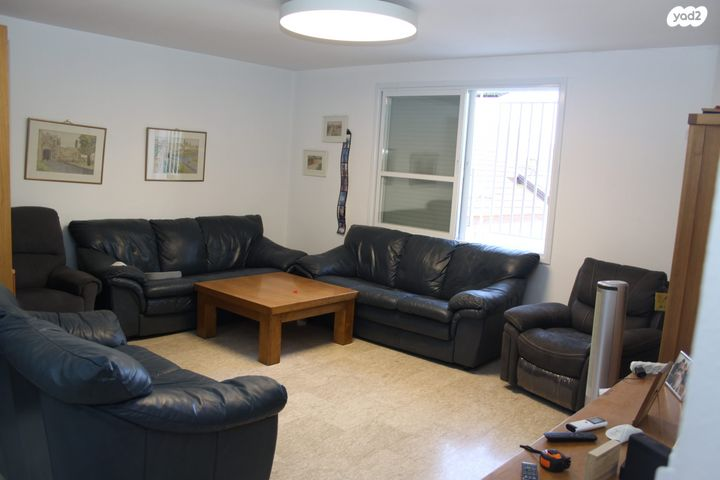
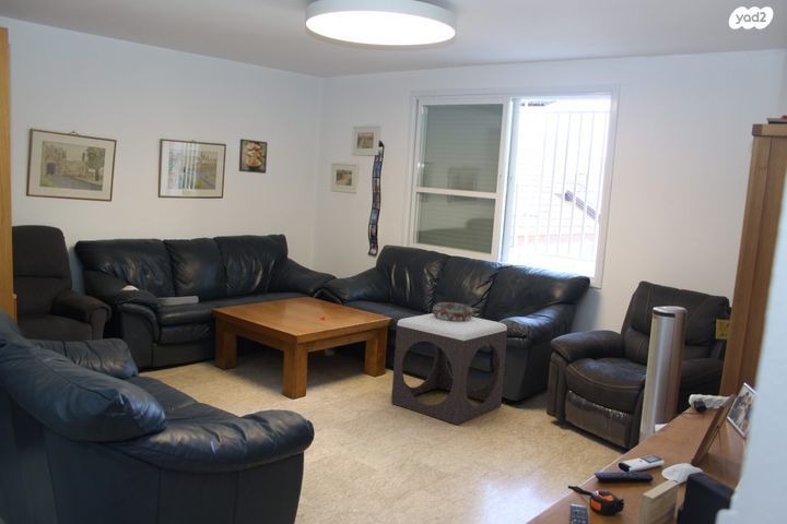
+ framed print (252, 156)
+ decorative bowl (453, 311)
+ footstool (449, 361)
